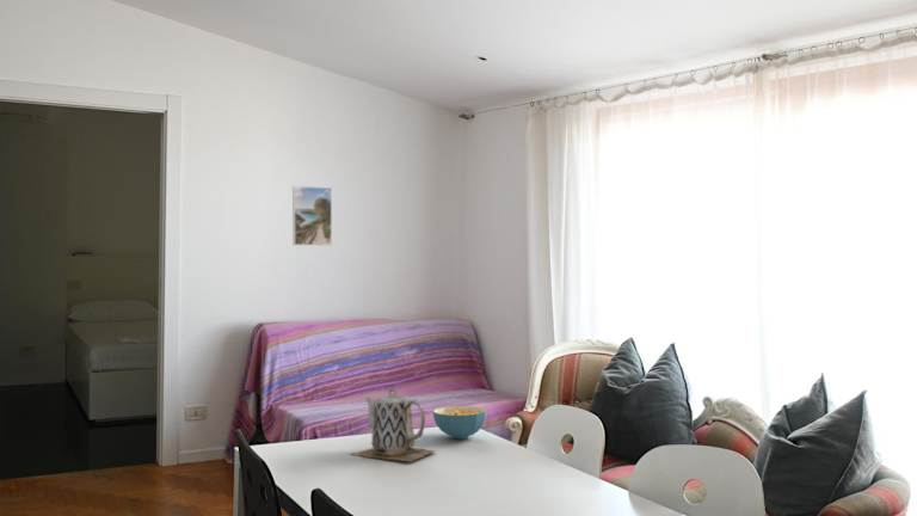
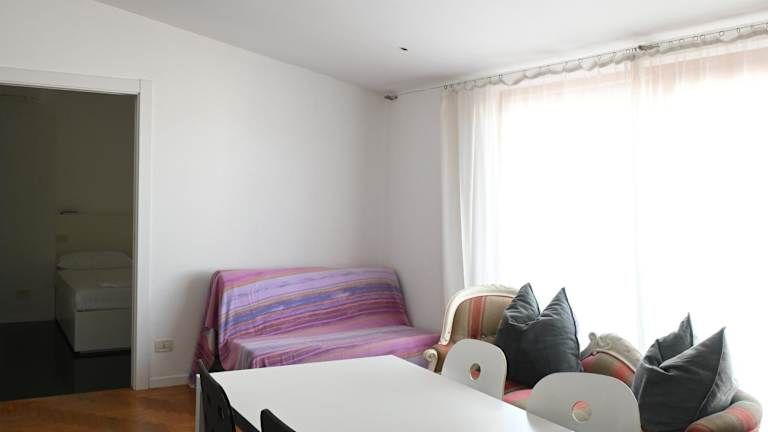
- teapot (392, 420)
- cereal bowl (460, 423)
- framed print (312, 216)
